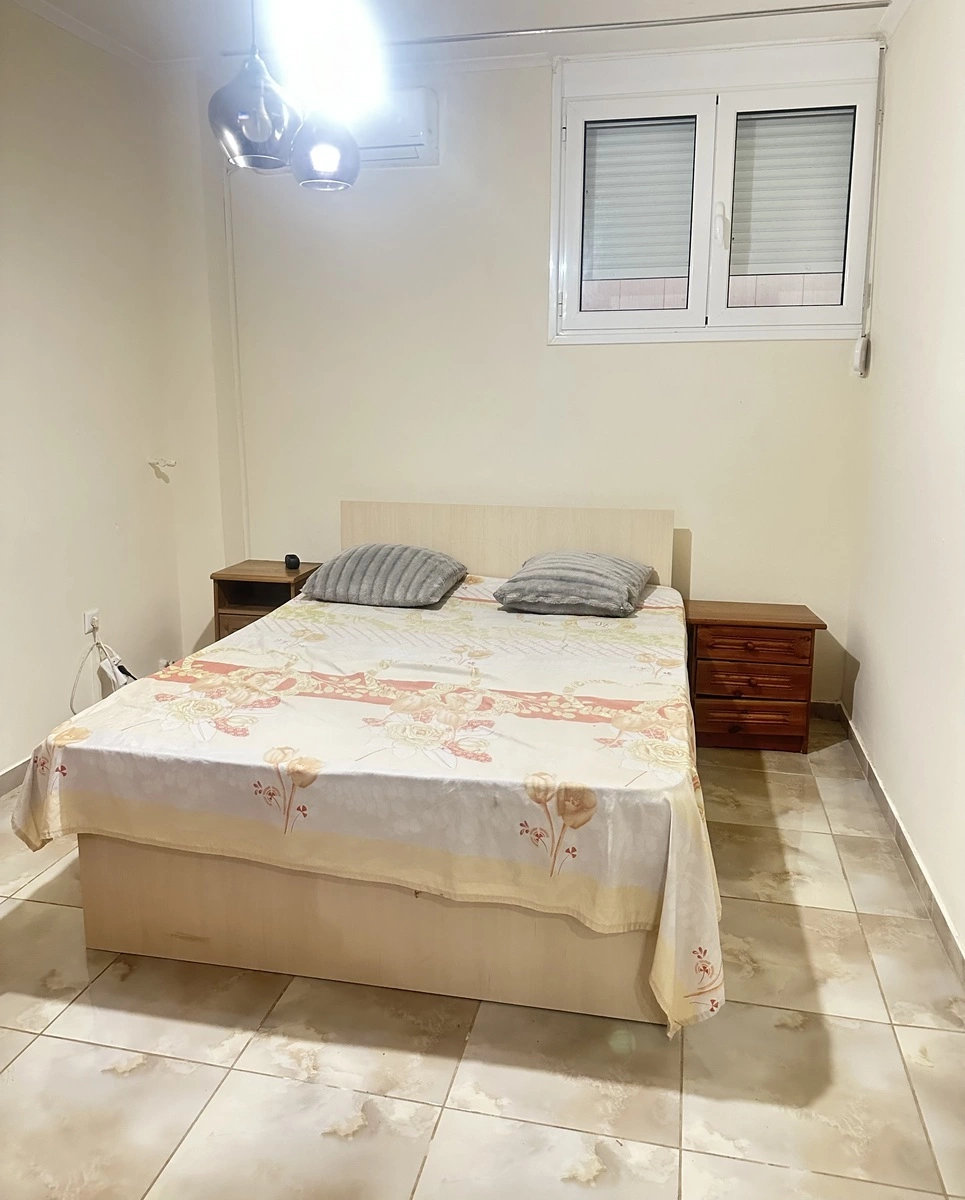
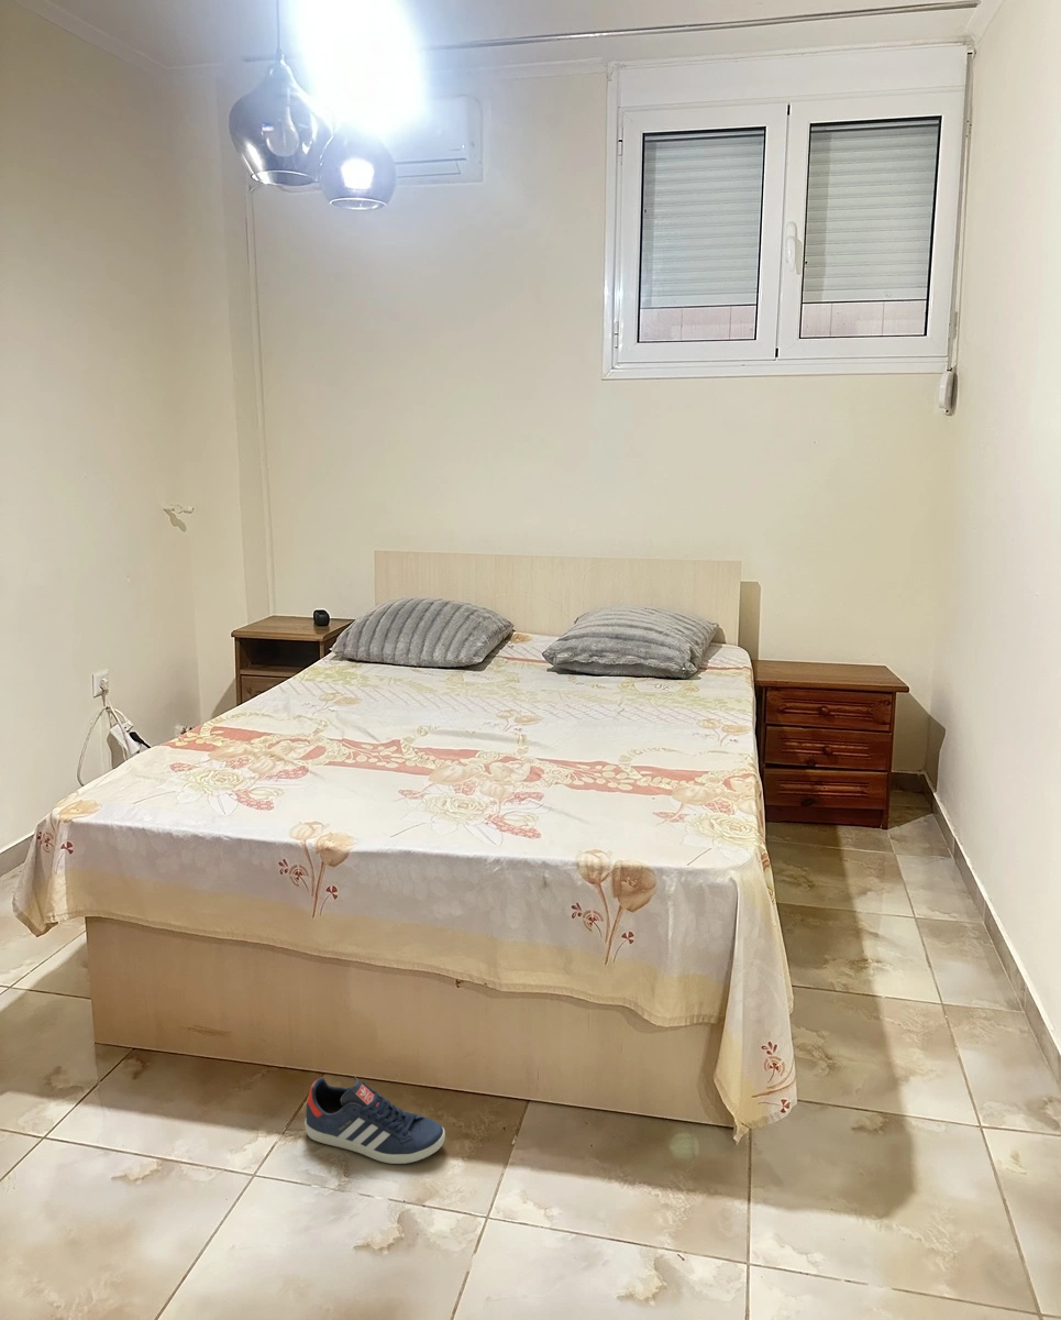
+ sneaker (373, 1113)
